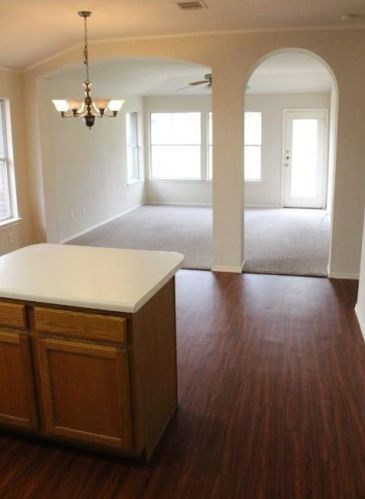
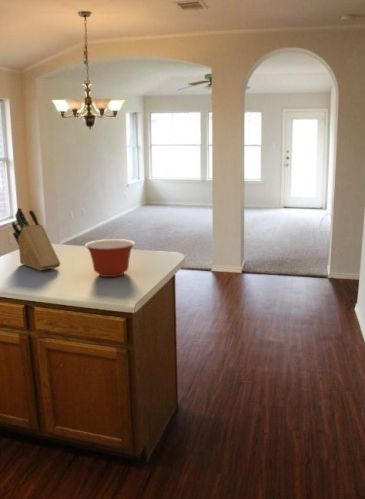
+ knife block (34, 237)
+ mixing bowl (110, 258)
